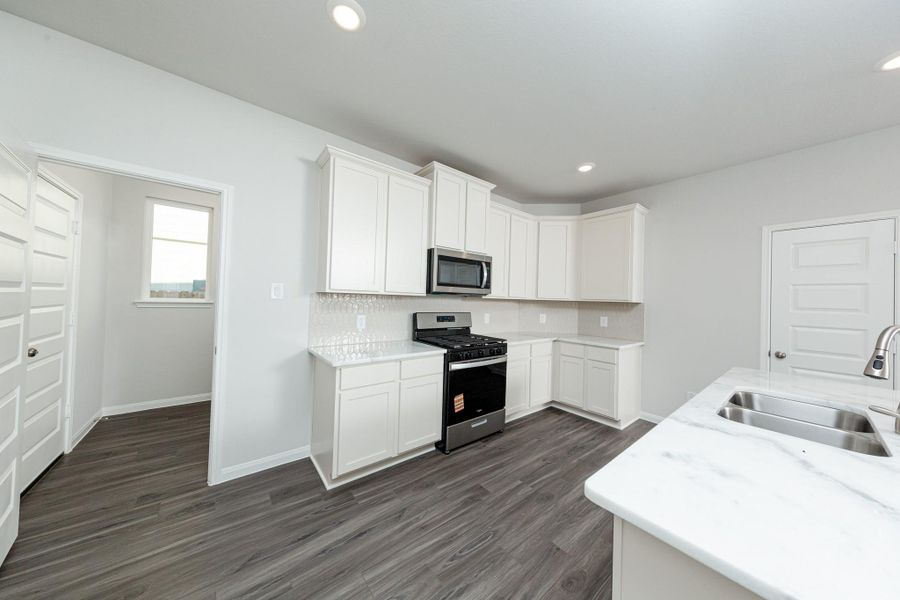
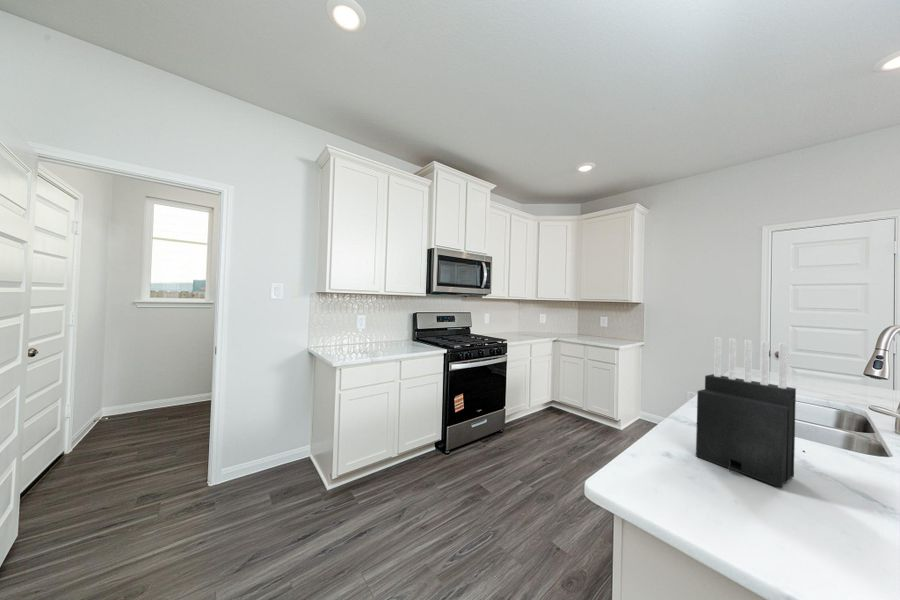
+ knife block (742, 403)
